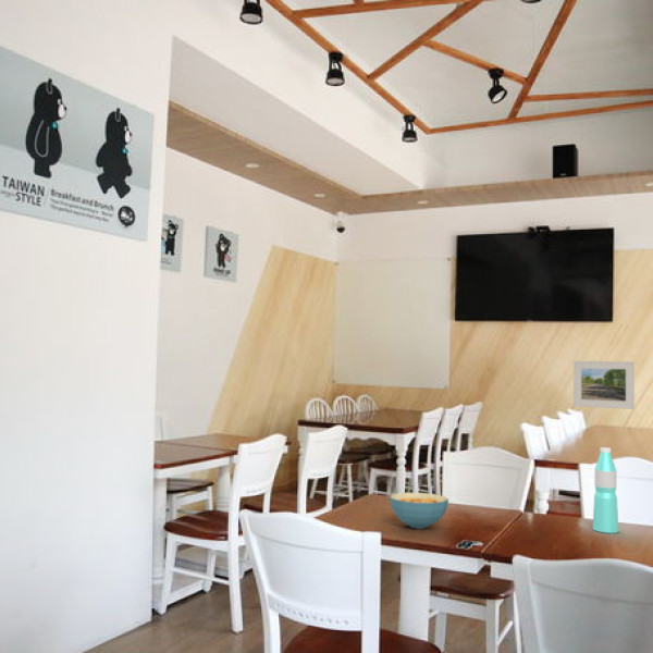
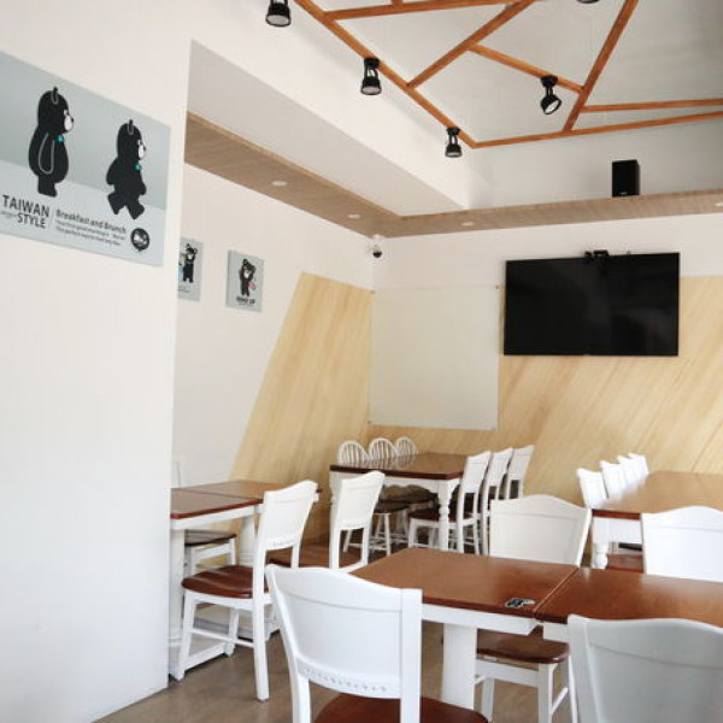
- water bottle (605, 489)
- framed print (603, 384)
- cereal bowl (418, 512)
